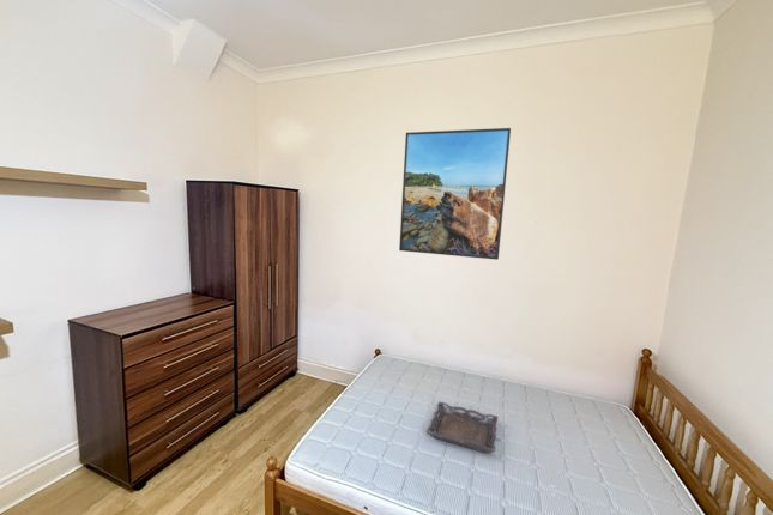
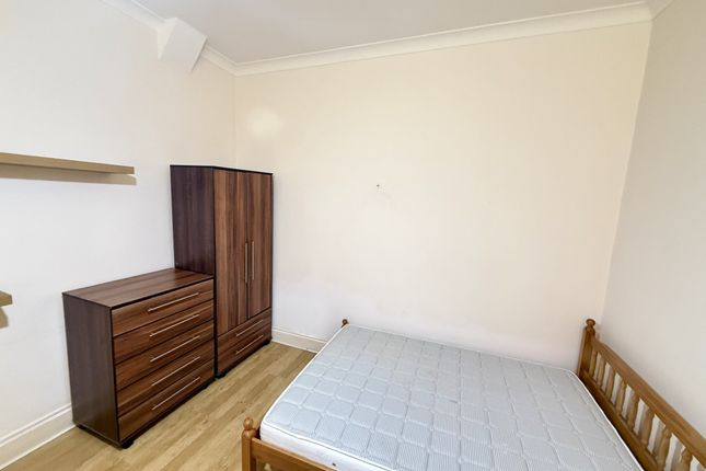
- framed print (451, 194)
- tray (463, 426)
